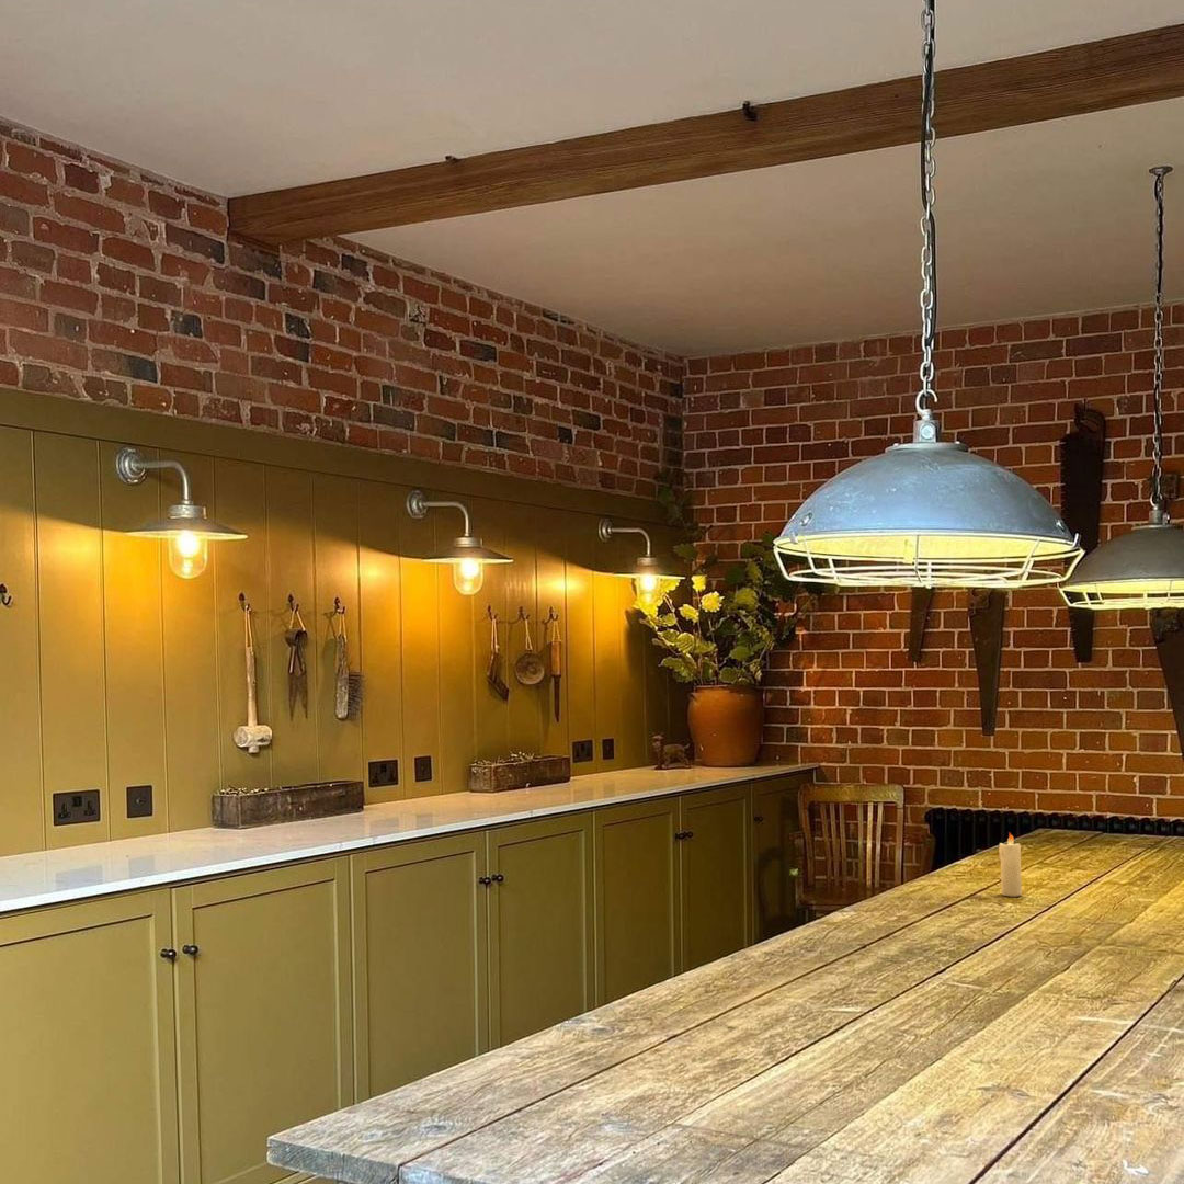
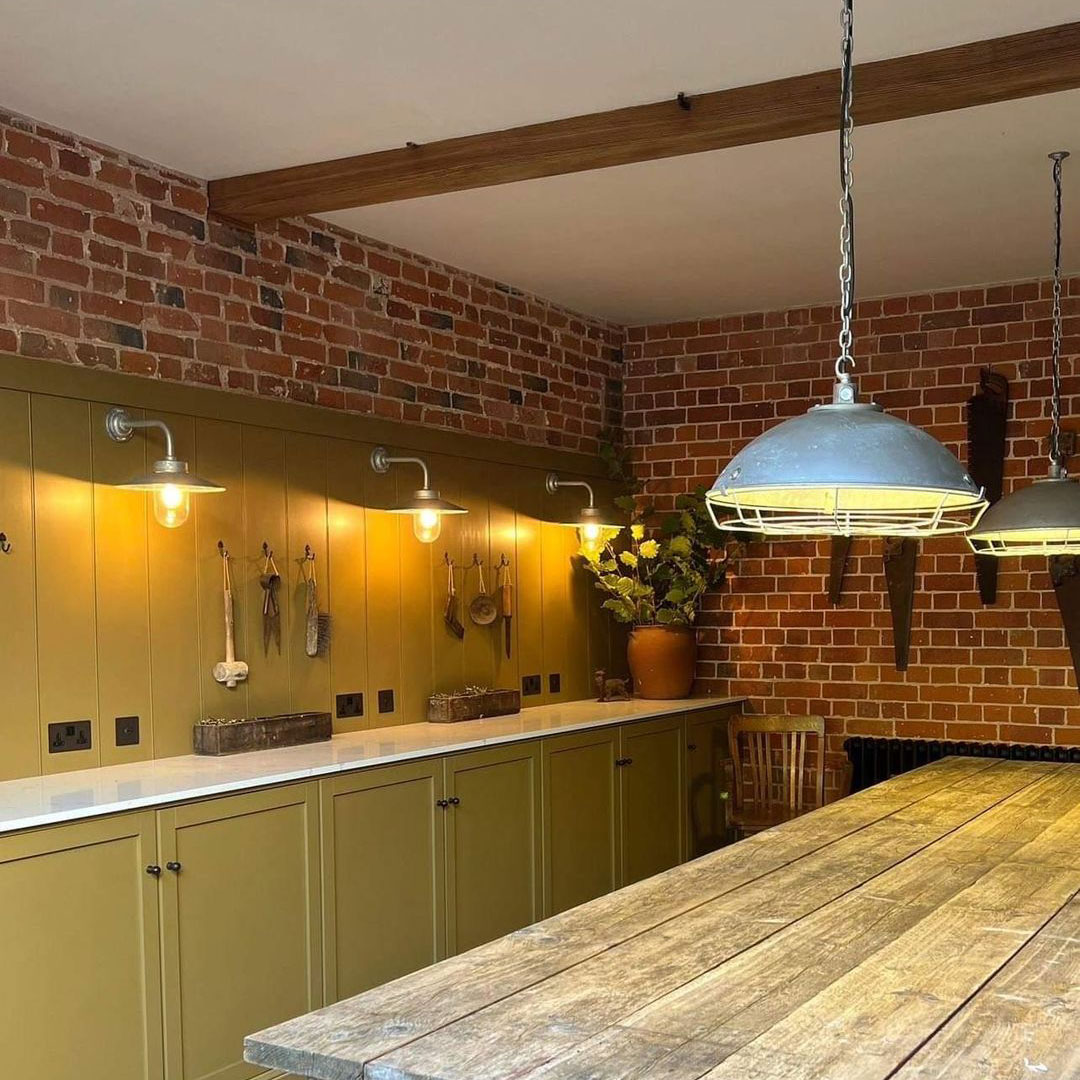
- candle (1010, 863)
